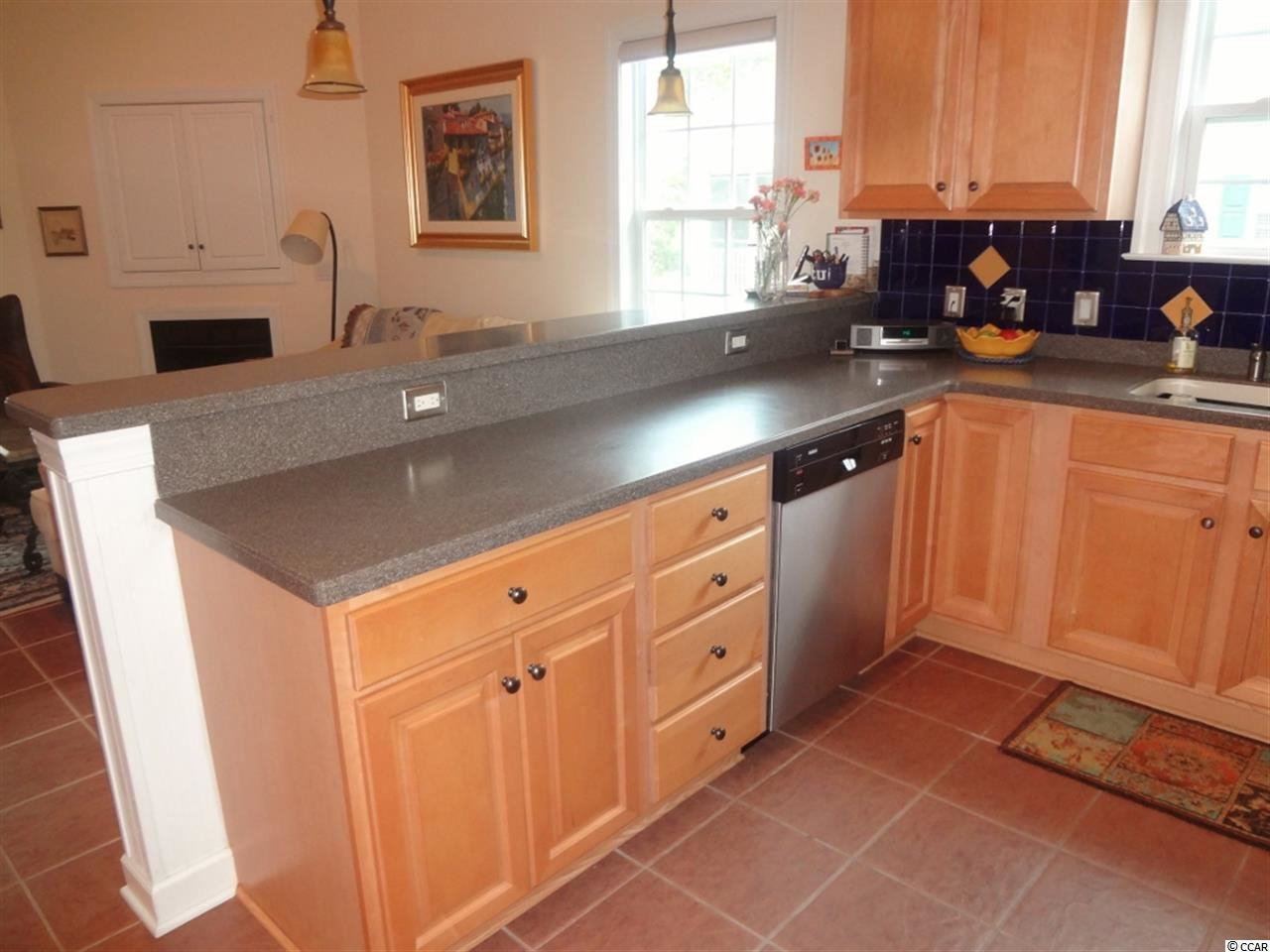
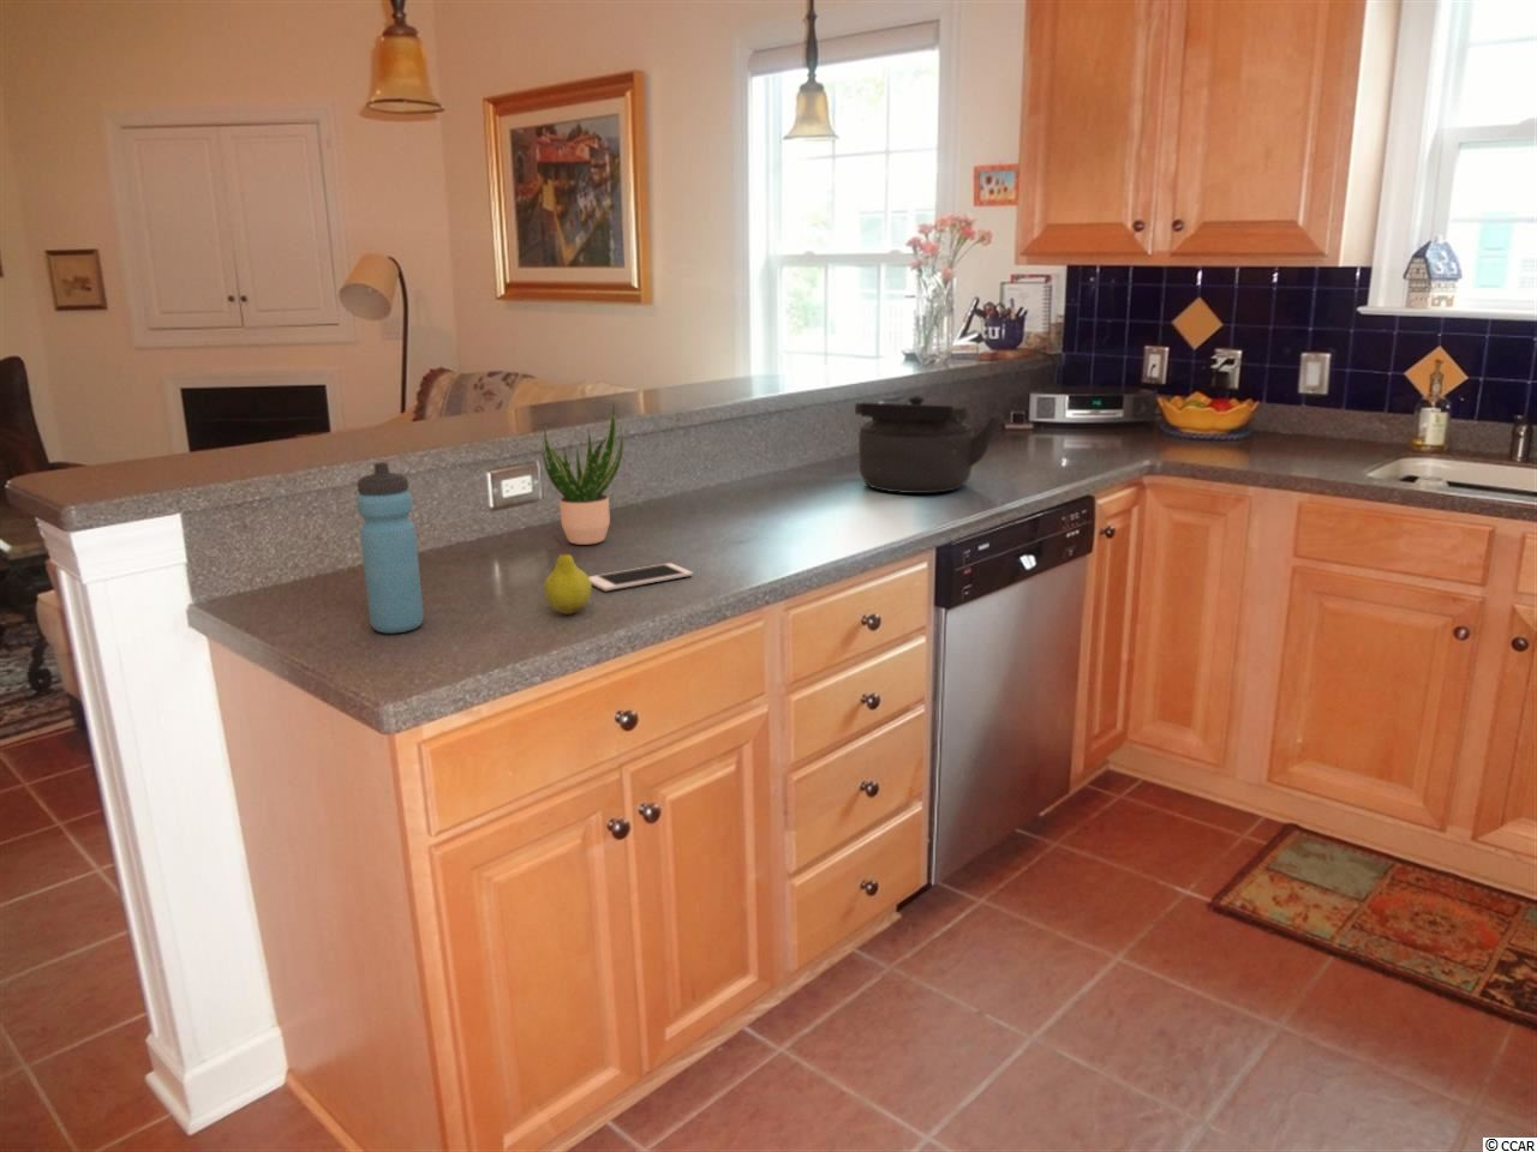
+ cell phone (639, 576)
+ water bottle (388, 546)
+ fruit (566, 574)
+ kettle (919, 442)
+ potted plant (586, 474)
